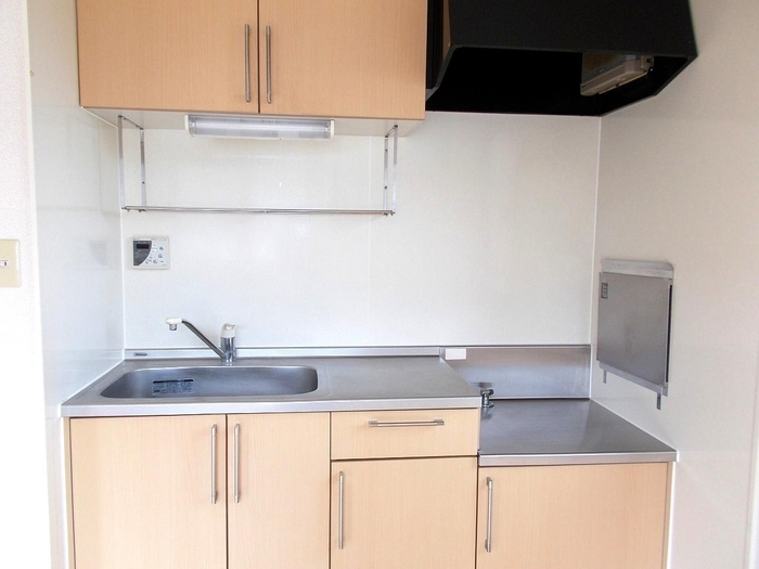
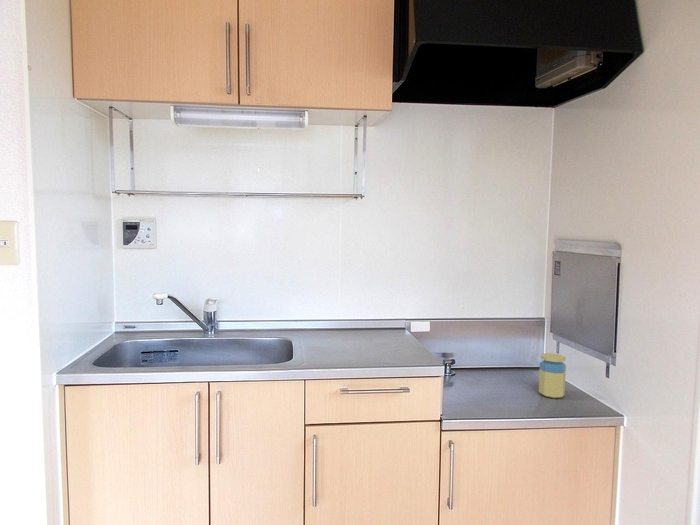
+ jar (552, 375)
